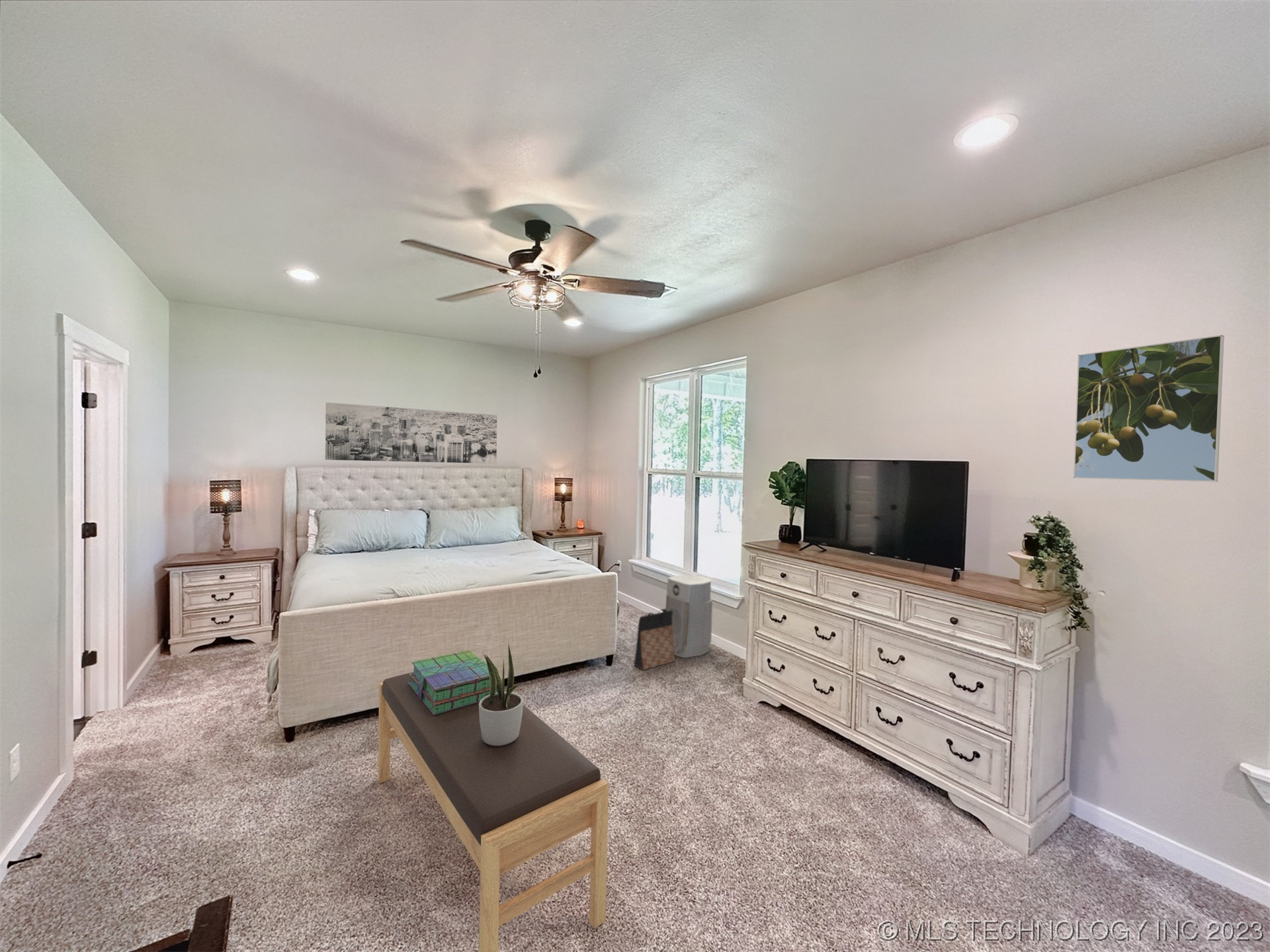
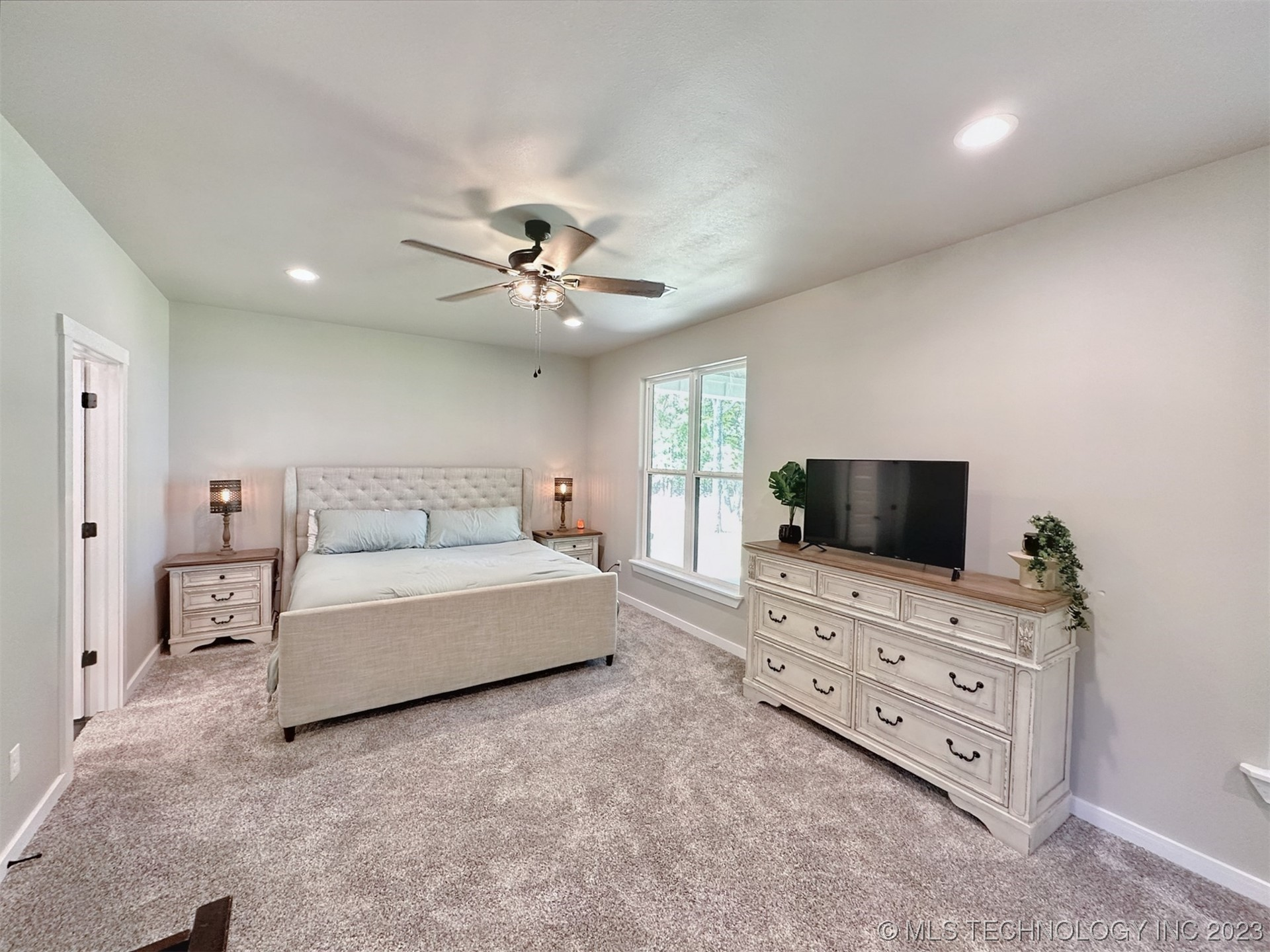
- air purifier (689, 614)
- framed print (1142, 413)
- wall art (418, 435)
- bench (472, 777)
- potted plant (501, 688)
- stack of books (454, 678)
- bag (656, 636)
